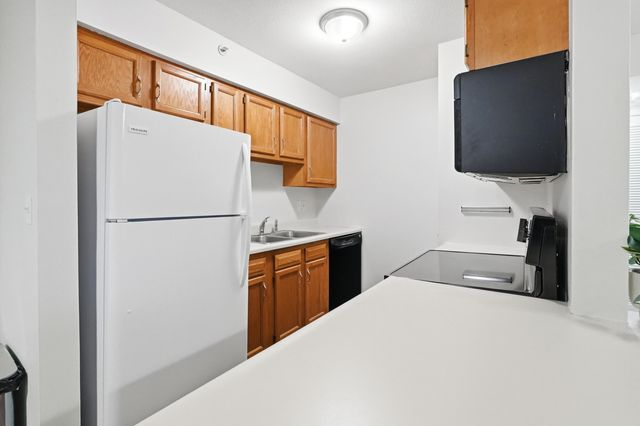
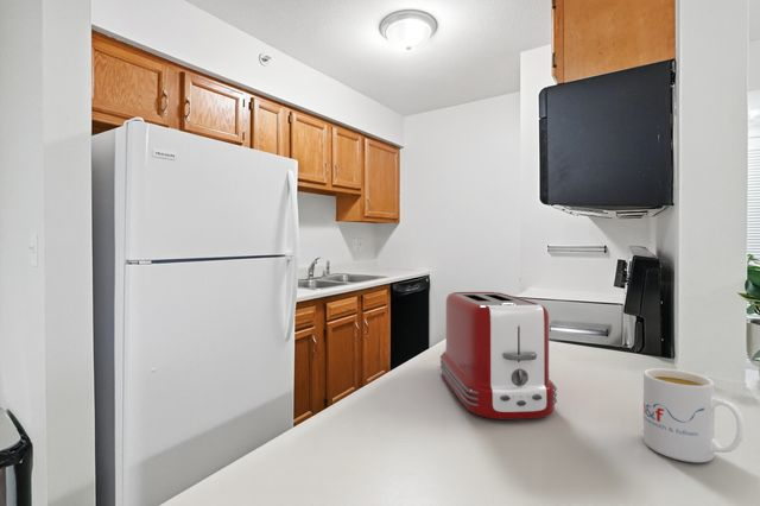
+ toaster (490, 343)
+ mug (690, 416)
